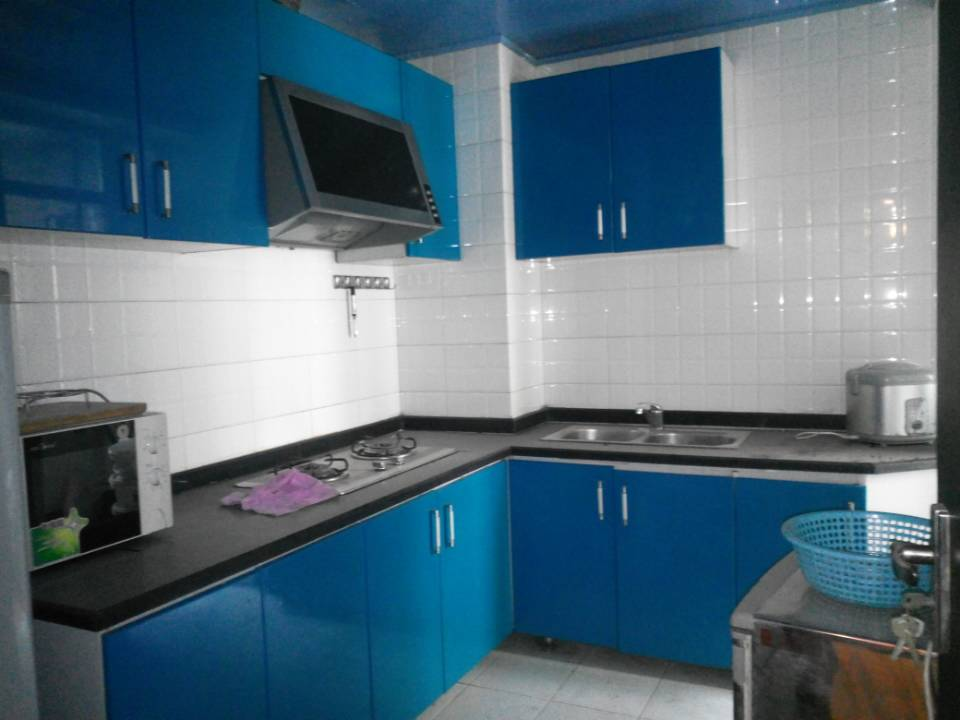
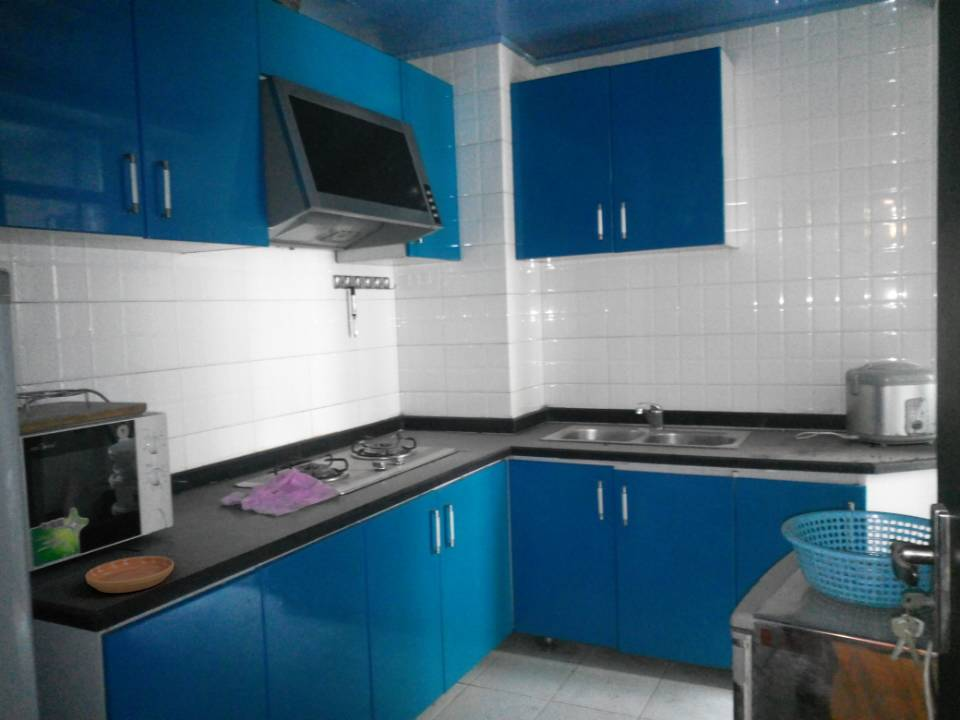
+ saucer (131, 575)
